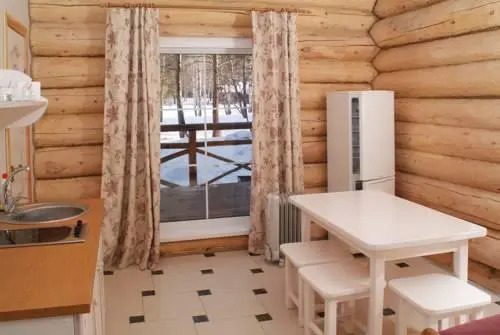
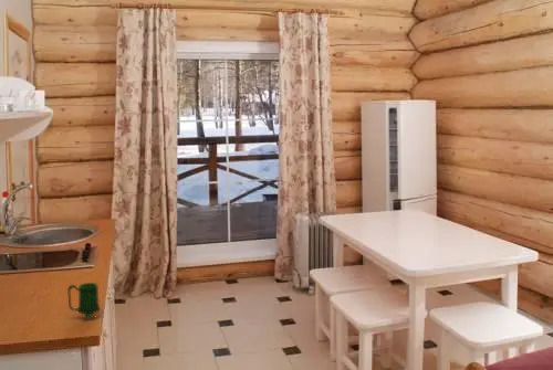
+ mug (83, 300)
